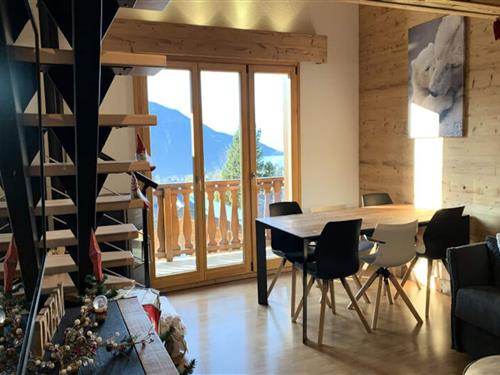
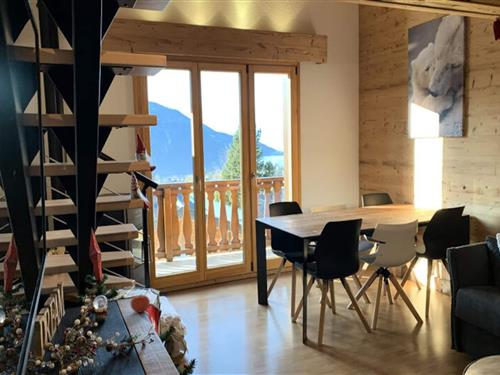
+ apple (140, 302)
